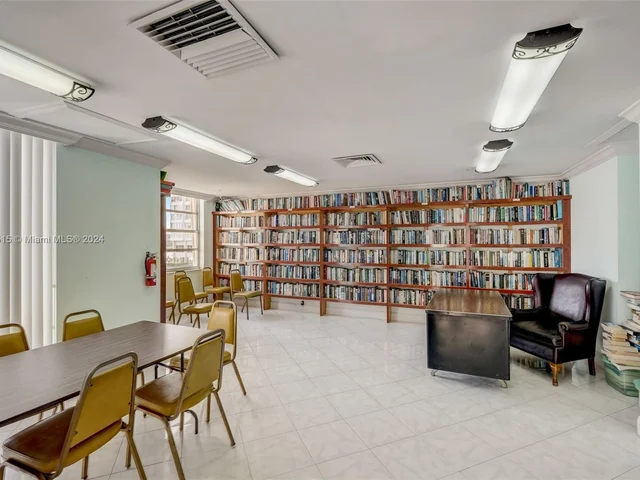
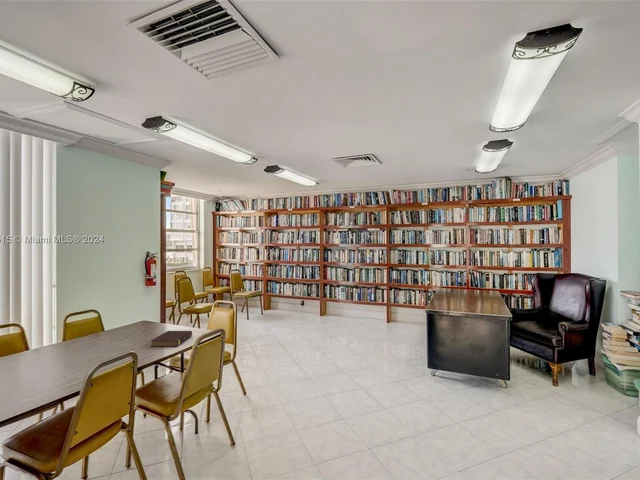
+ book (172, 338)
